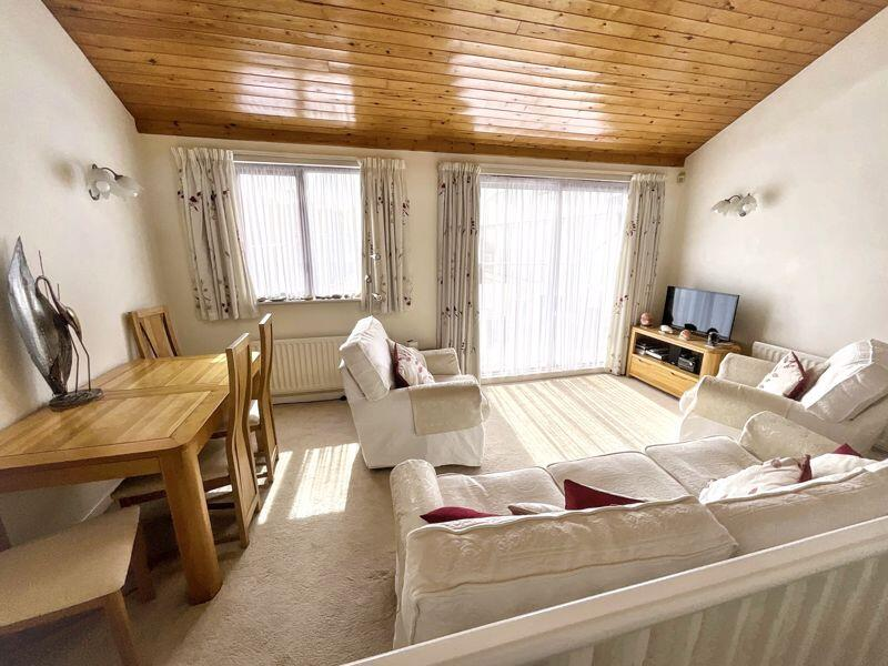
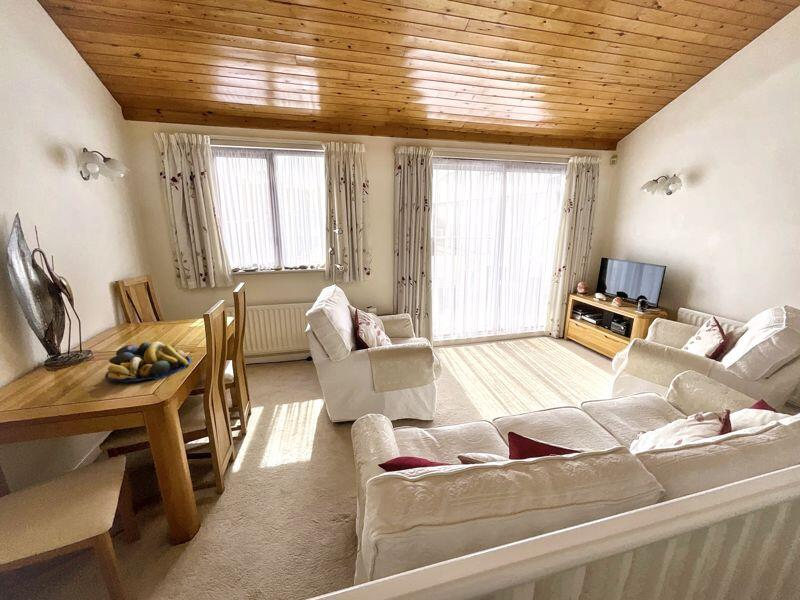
+ fruit bowl (149, 356)
